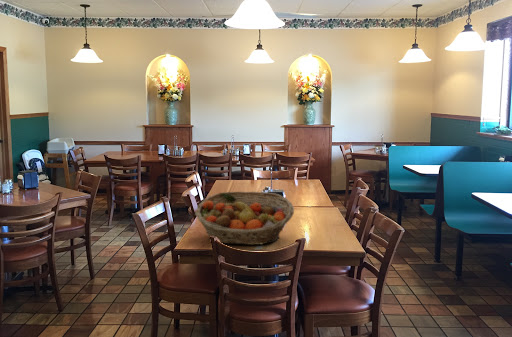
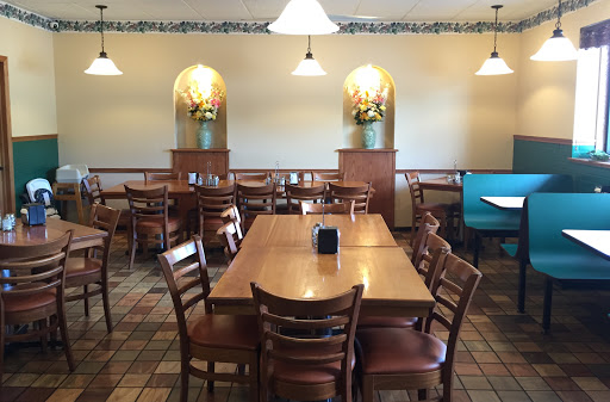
- fruit basket (244, 216)
